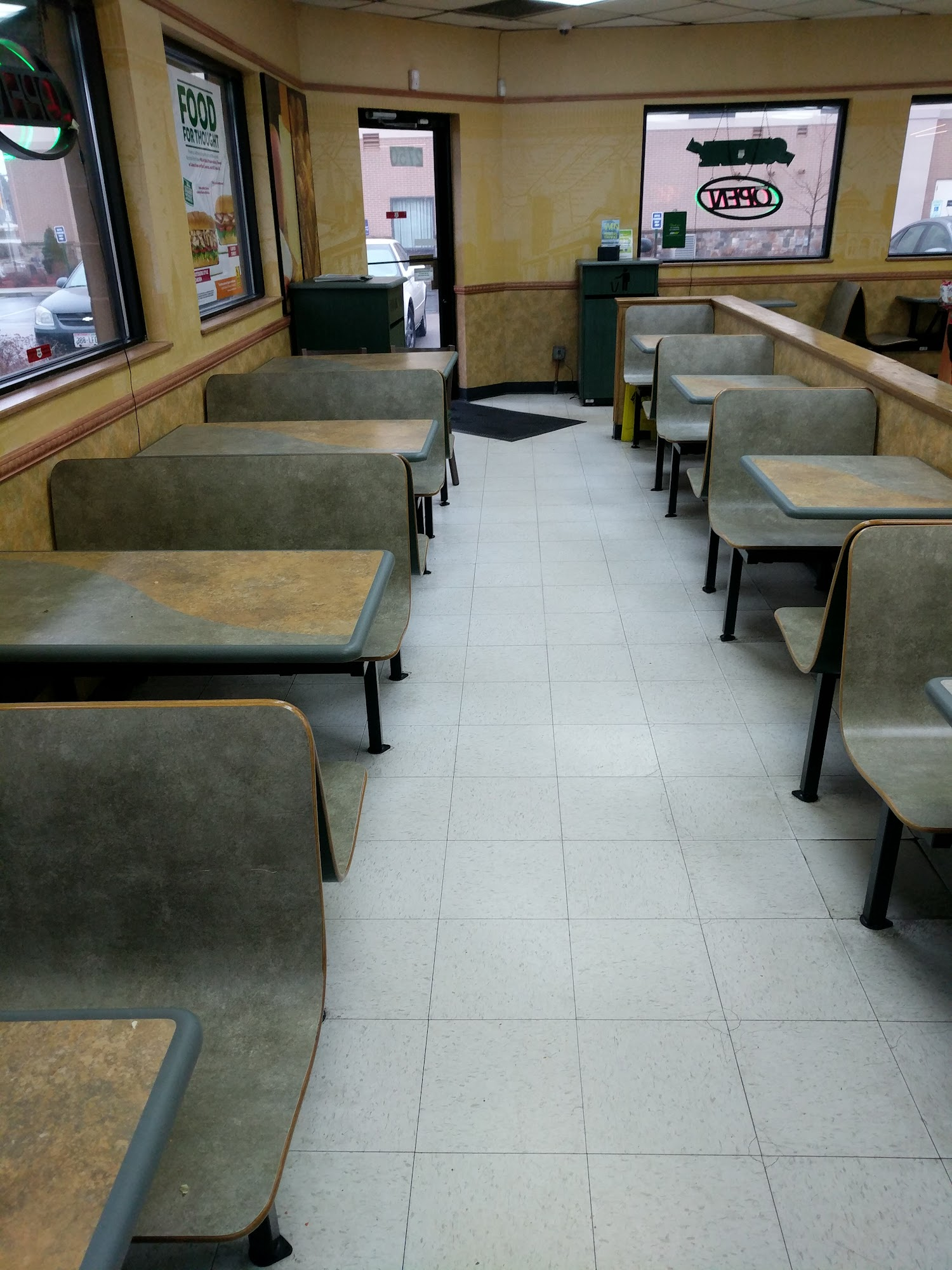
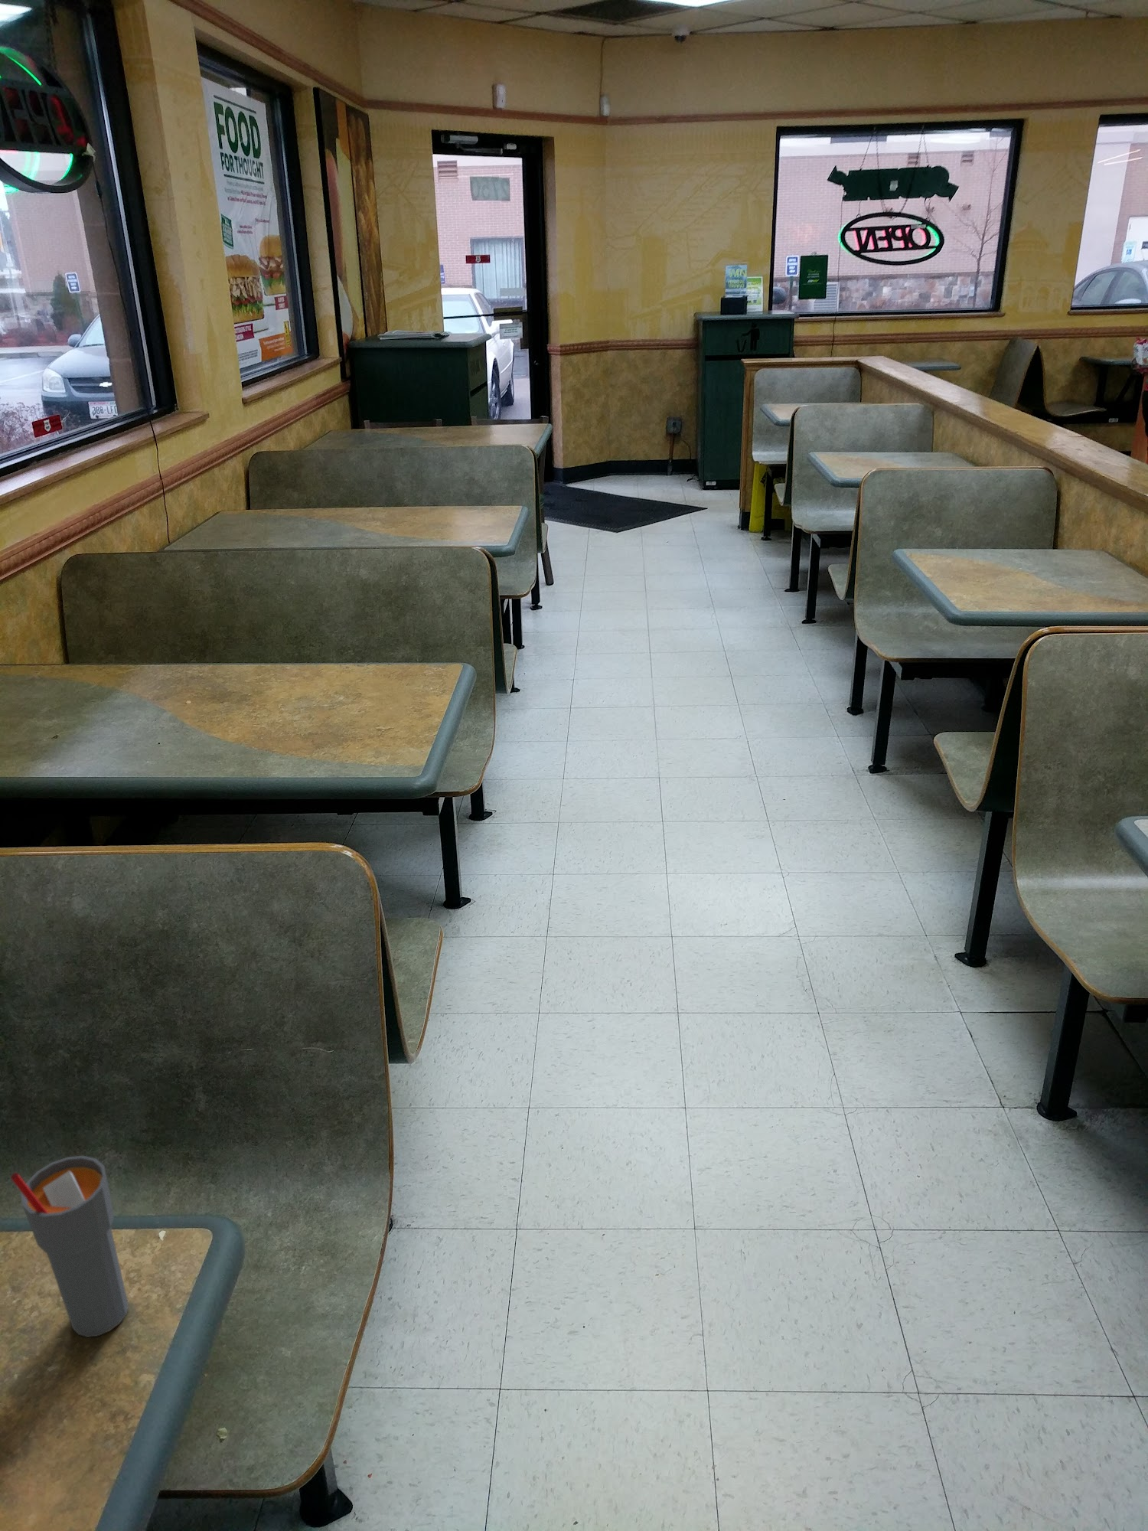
+ cup (75, 1231)
